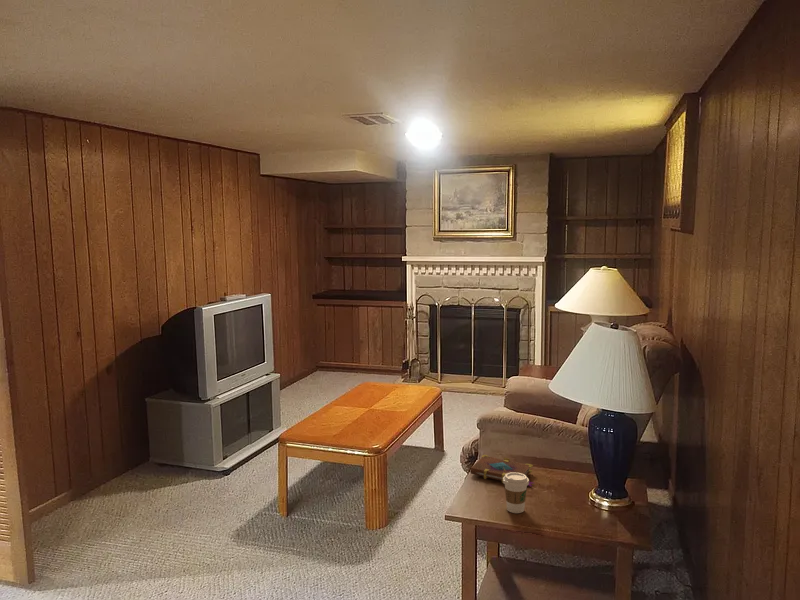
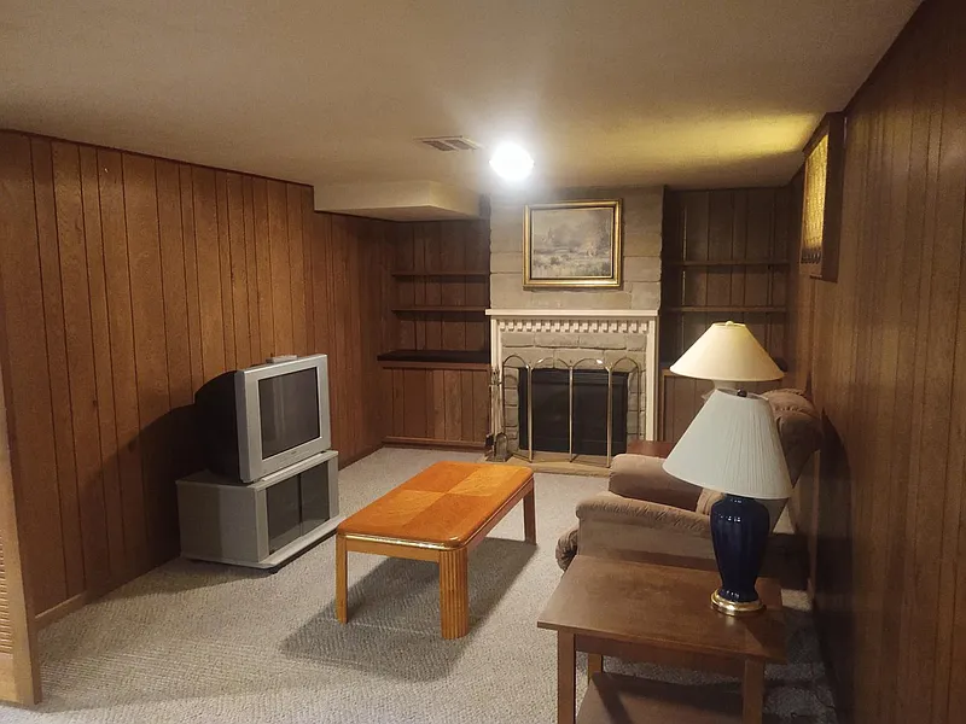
- coffee cup (515, 492)
- book (506, 469)
